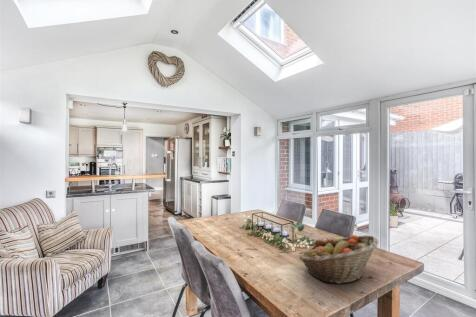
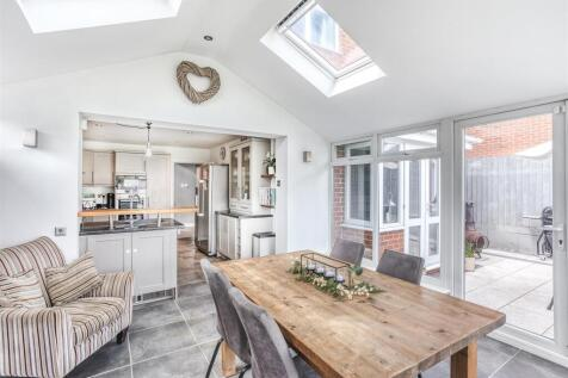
- fruit basket (338, 253)
